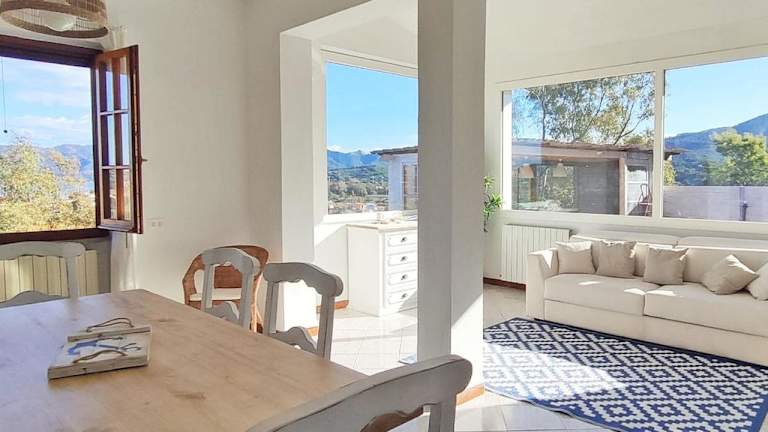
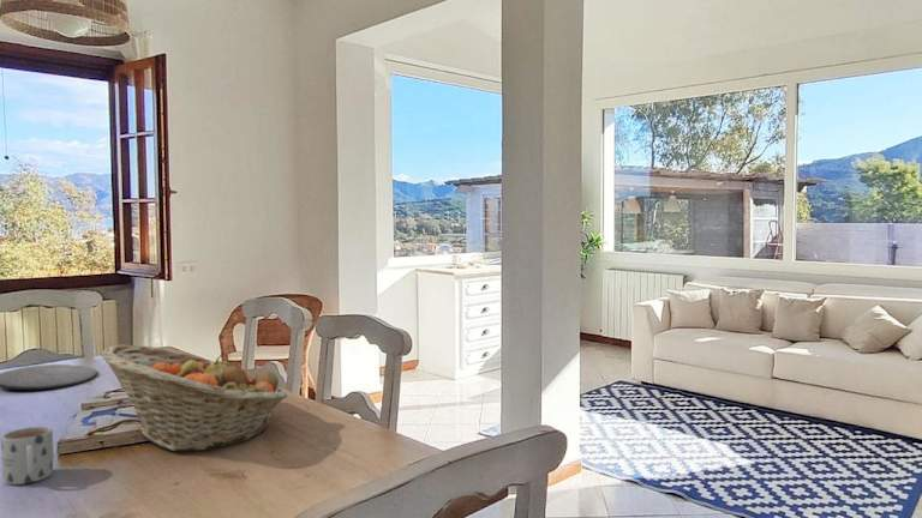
+ fruit basket (196, 387)
+ mug (28, 457)
+ plate (46, 375)
